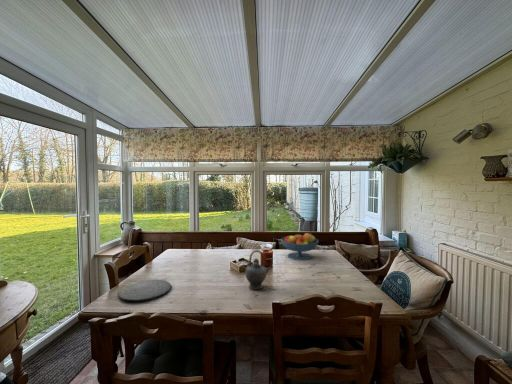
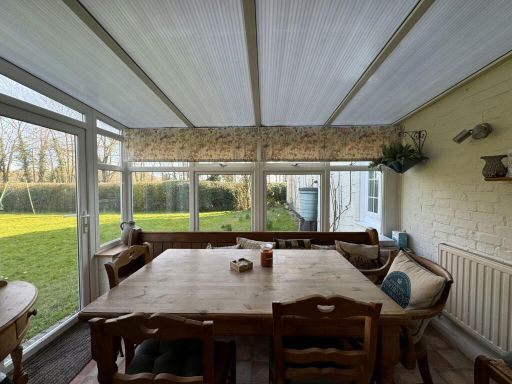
- fruit bowl (299, 245)
- plate (145, 289)
- teapot (258, 269)
